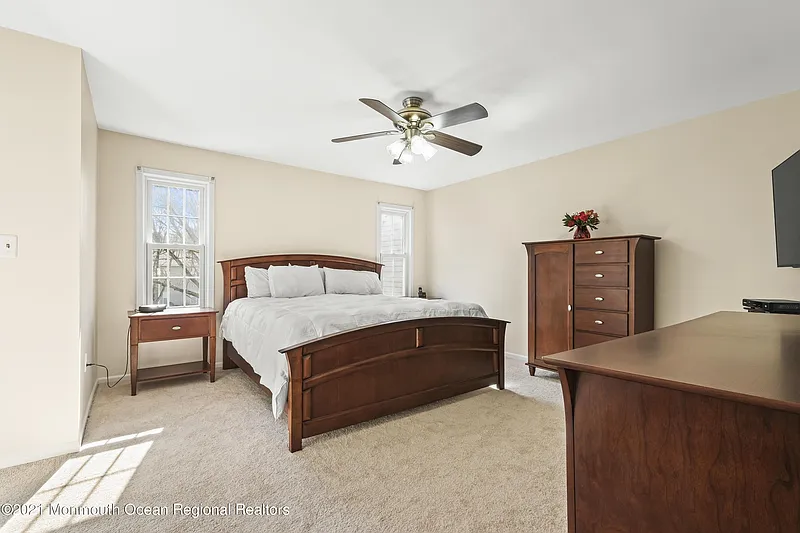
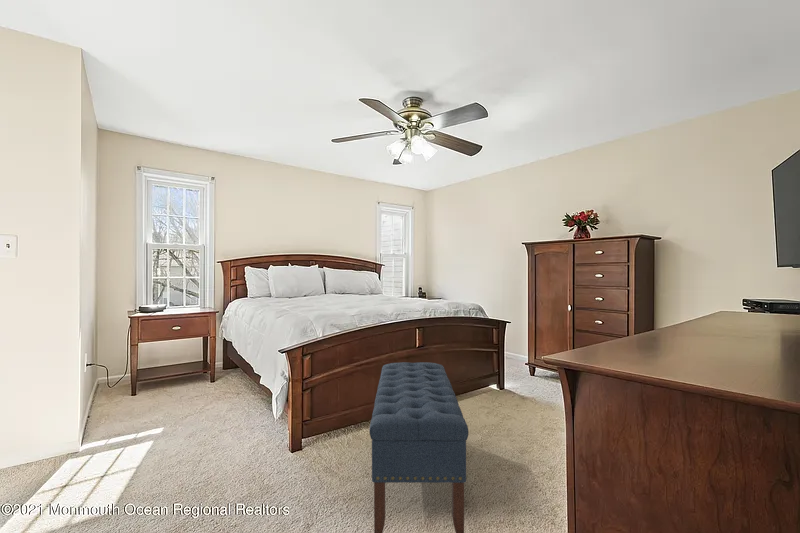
+ bench (415, 428)
